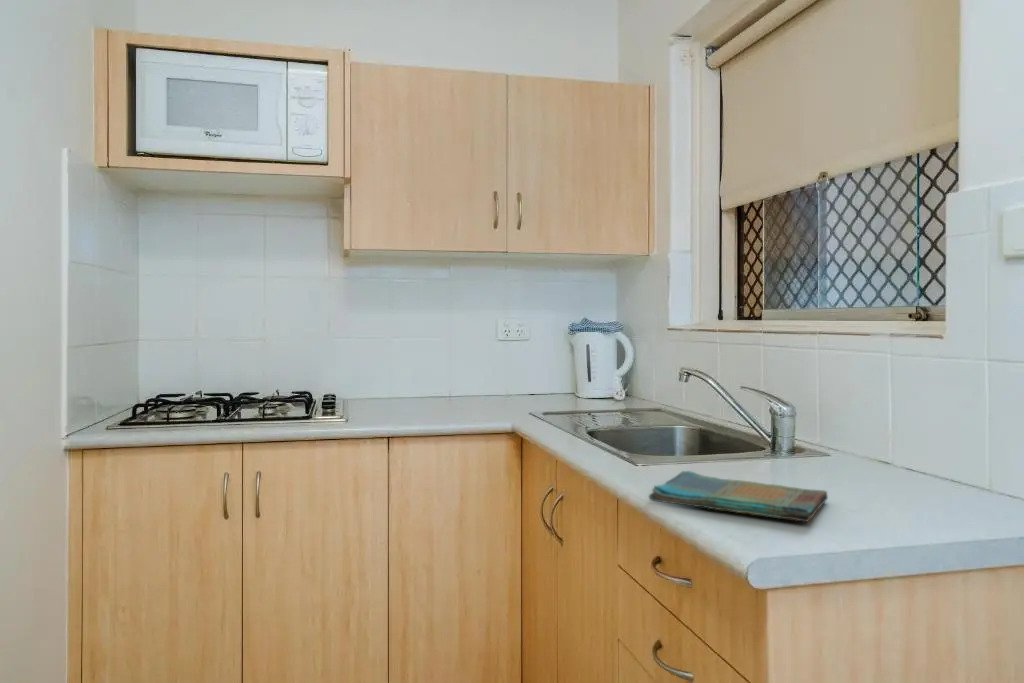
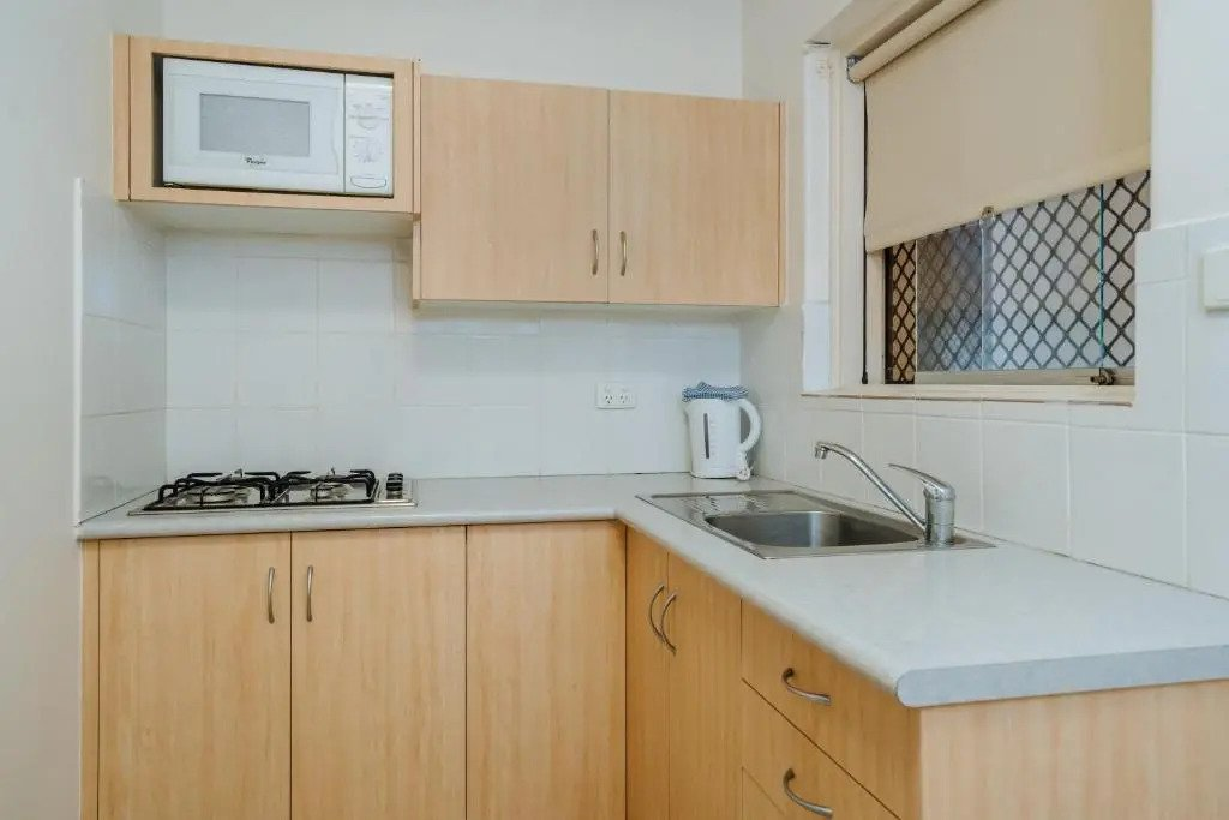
- dish towel (738, 493)
